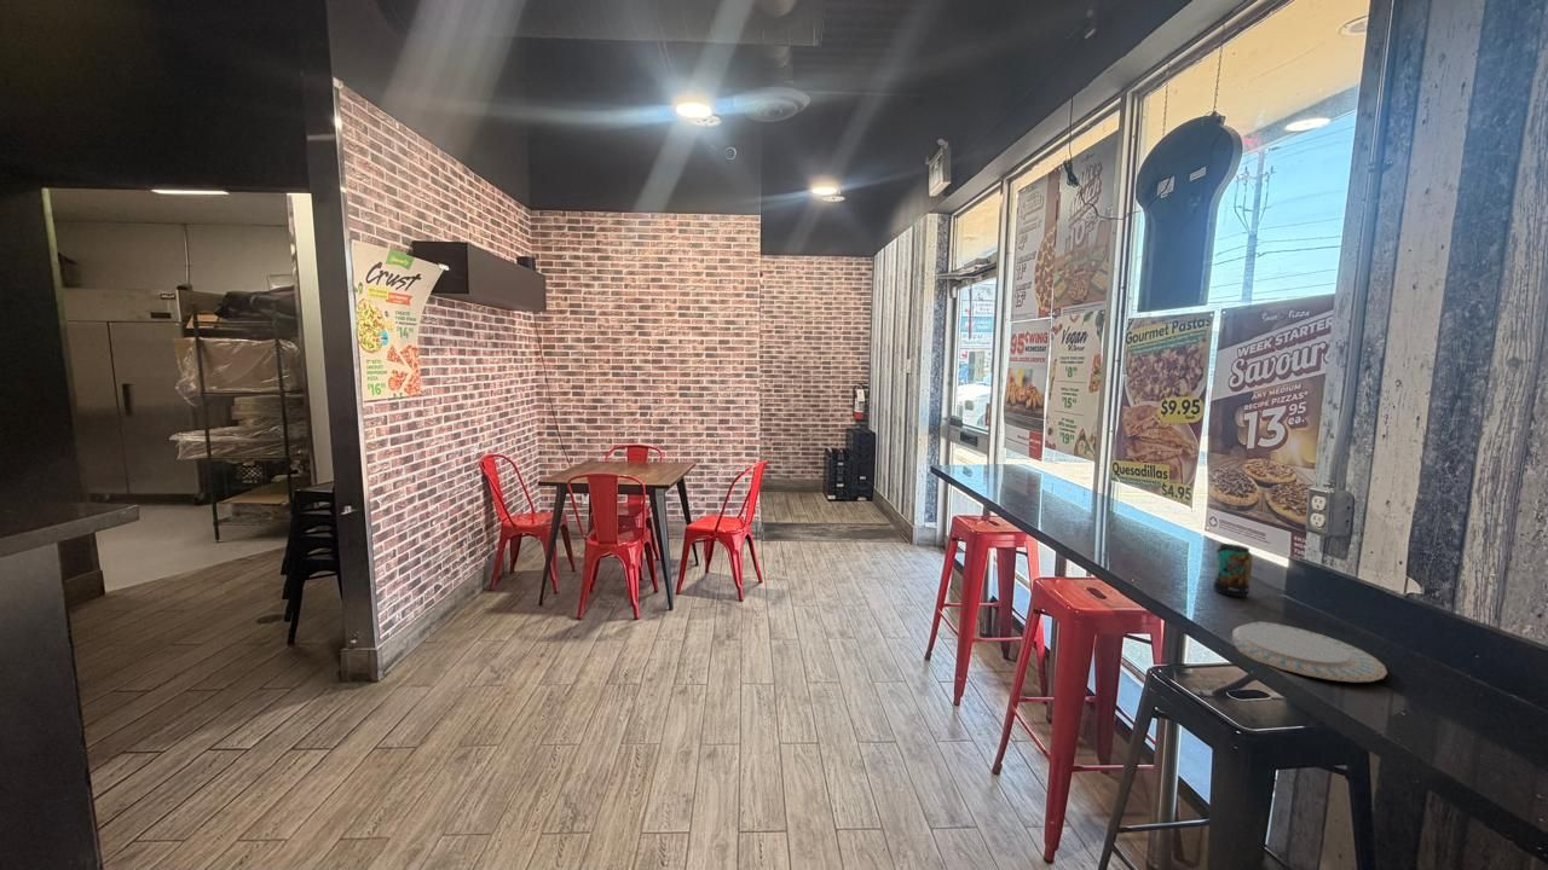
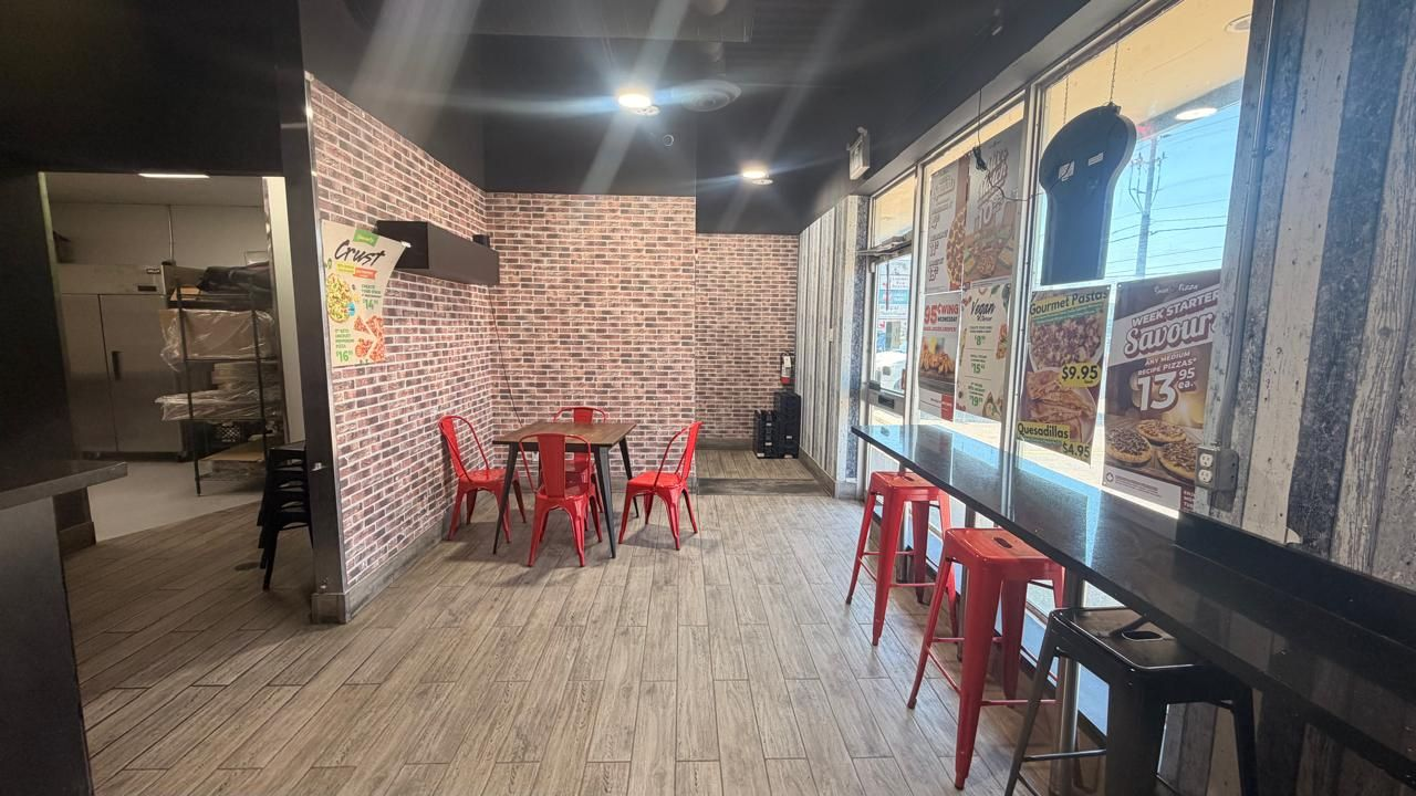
- chinaware (1290, 644)
- beverage can (1232, 569)
